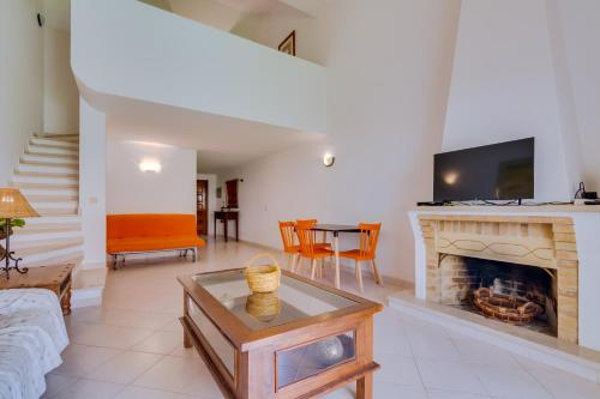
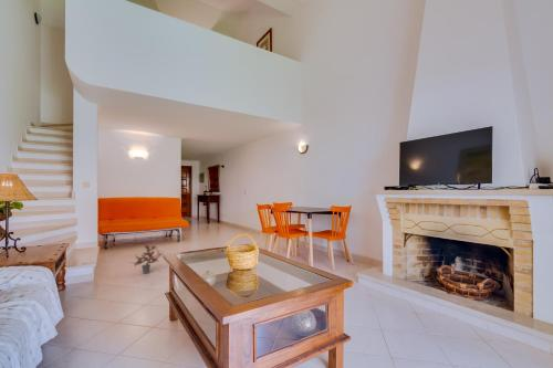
+ potted plant (147, 254)
